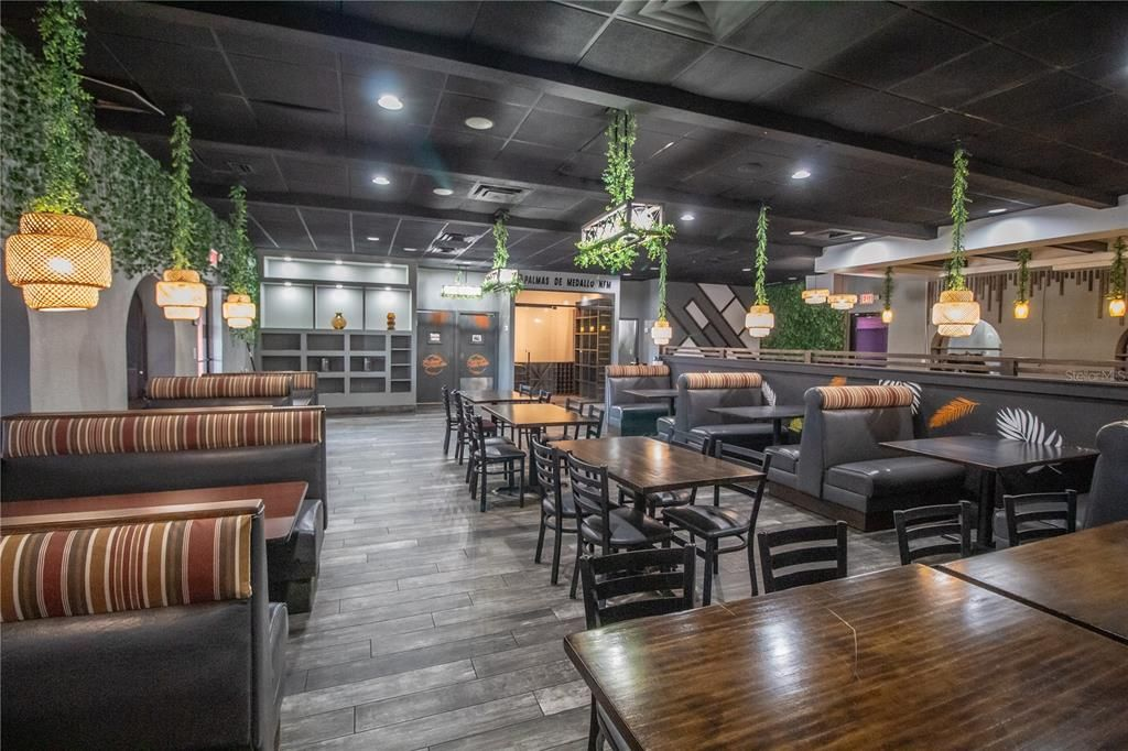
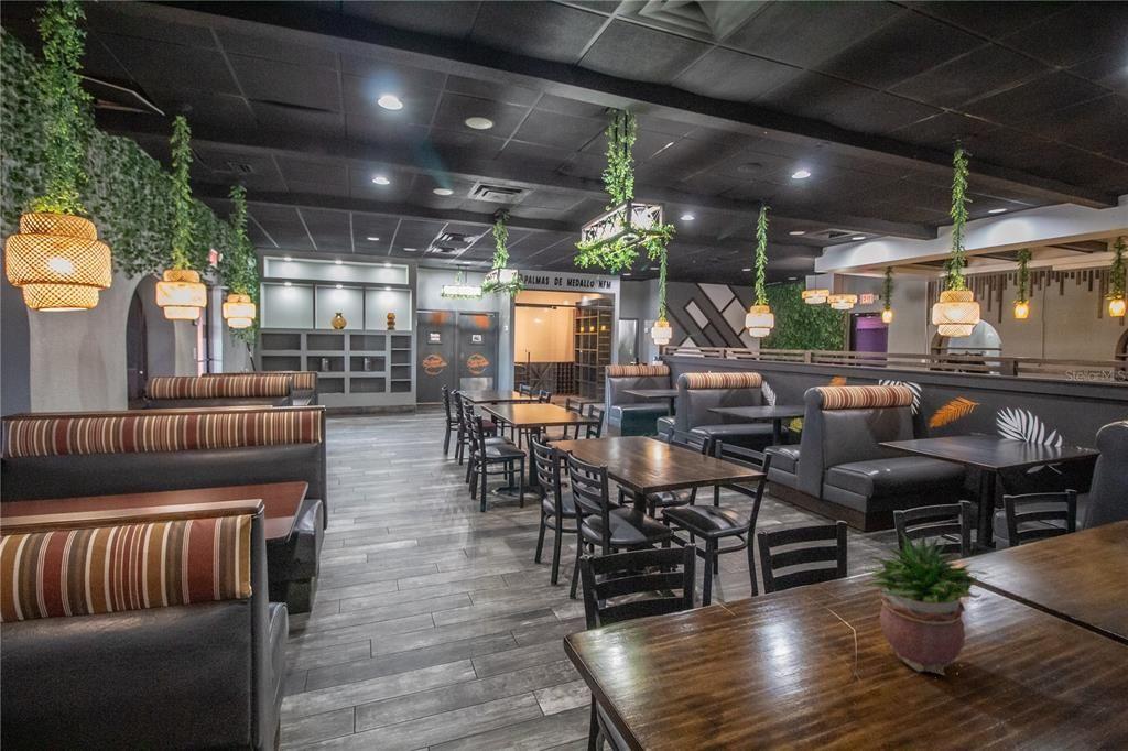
+ potted plant (920, 598)
